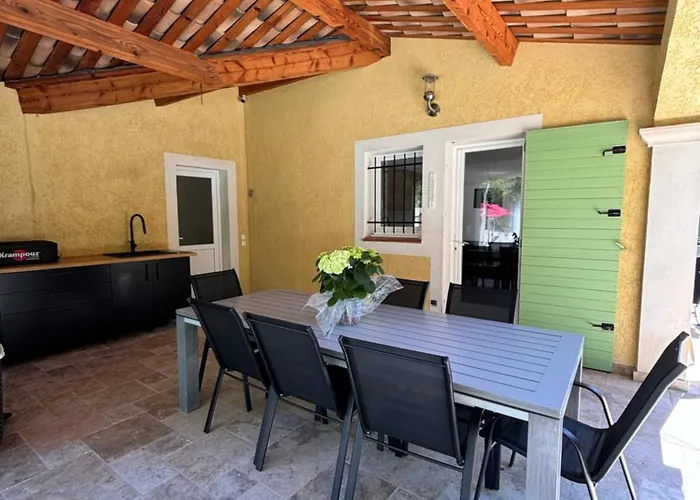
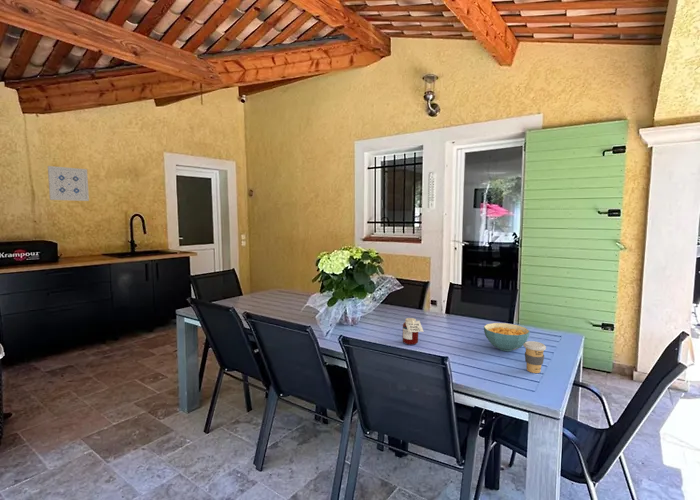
+ coffee cup (534, 357)
+ jar (411, 331)
+ wall art (68, 184)
+ cereal bowl (505, 338)
